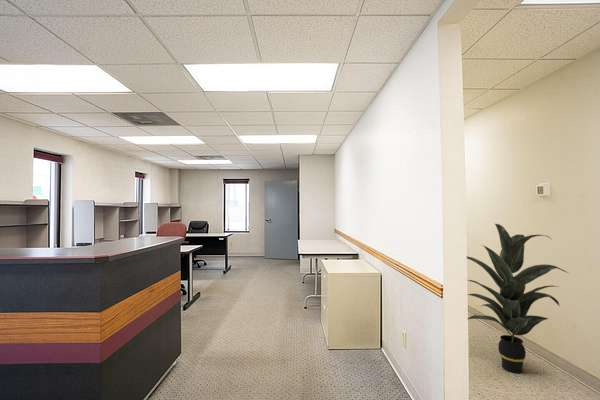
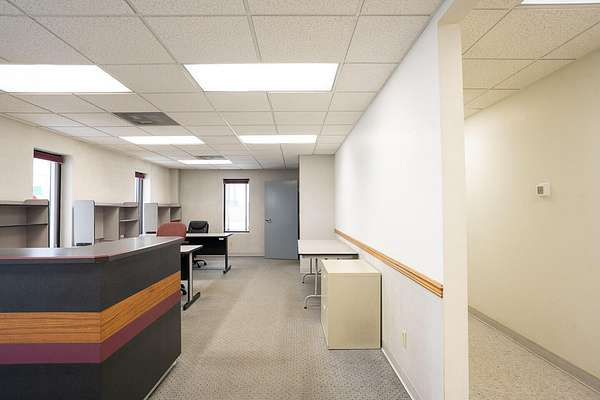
- indoor plant (510, 294)
